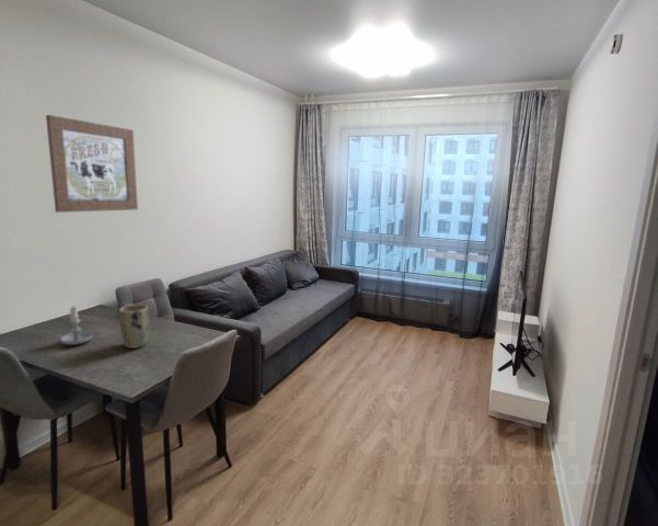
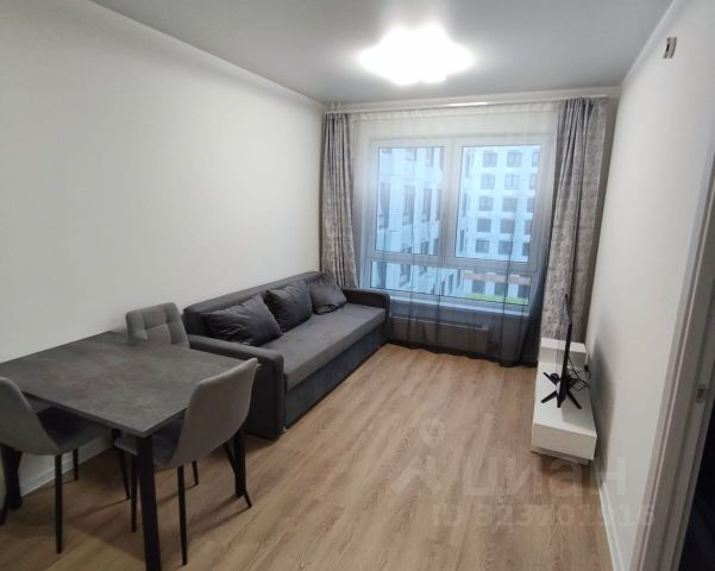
- plant pot (135, 327)
- wall art (96, 168)
- candle (74, 323)
